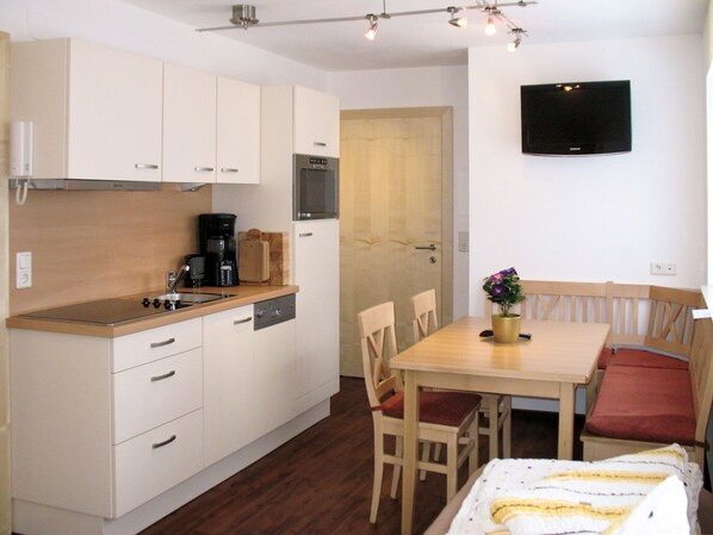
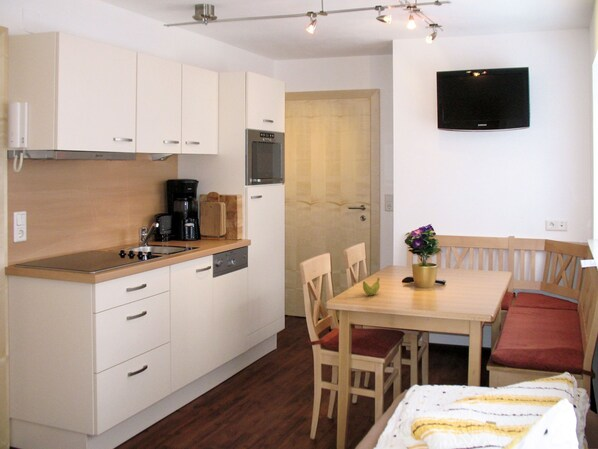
+ banana (371, 287)
